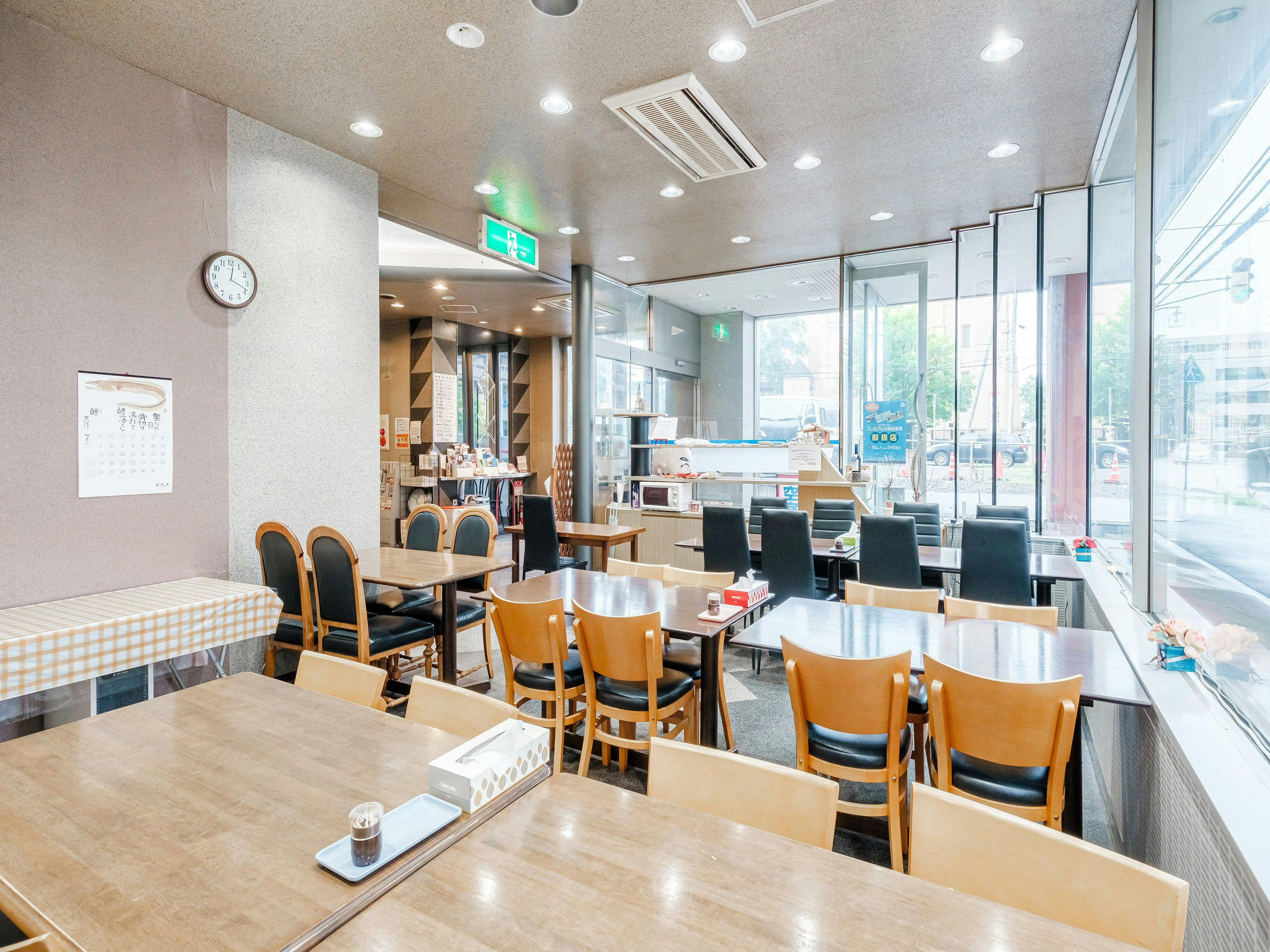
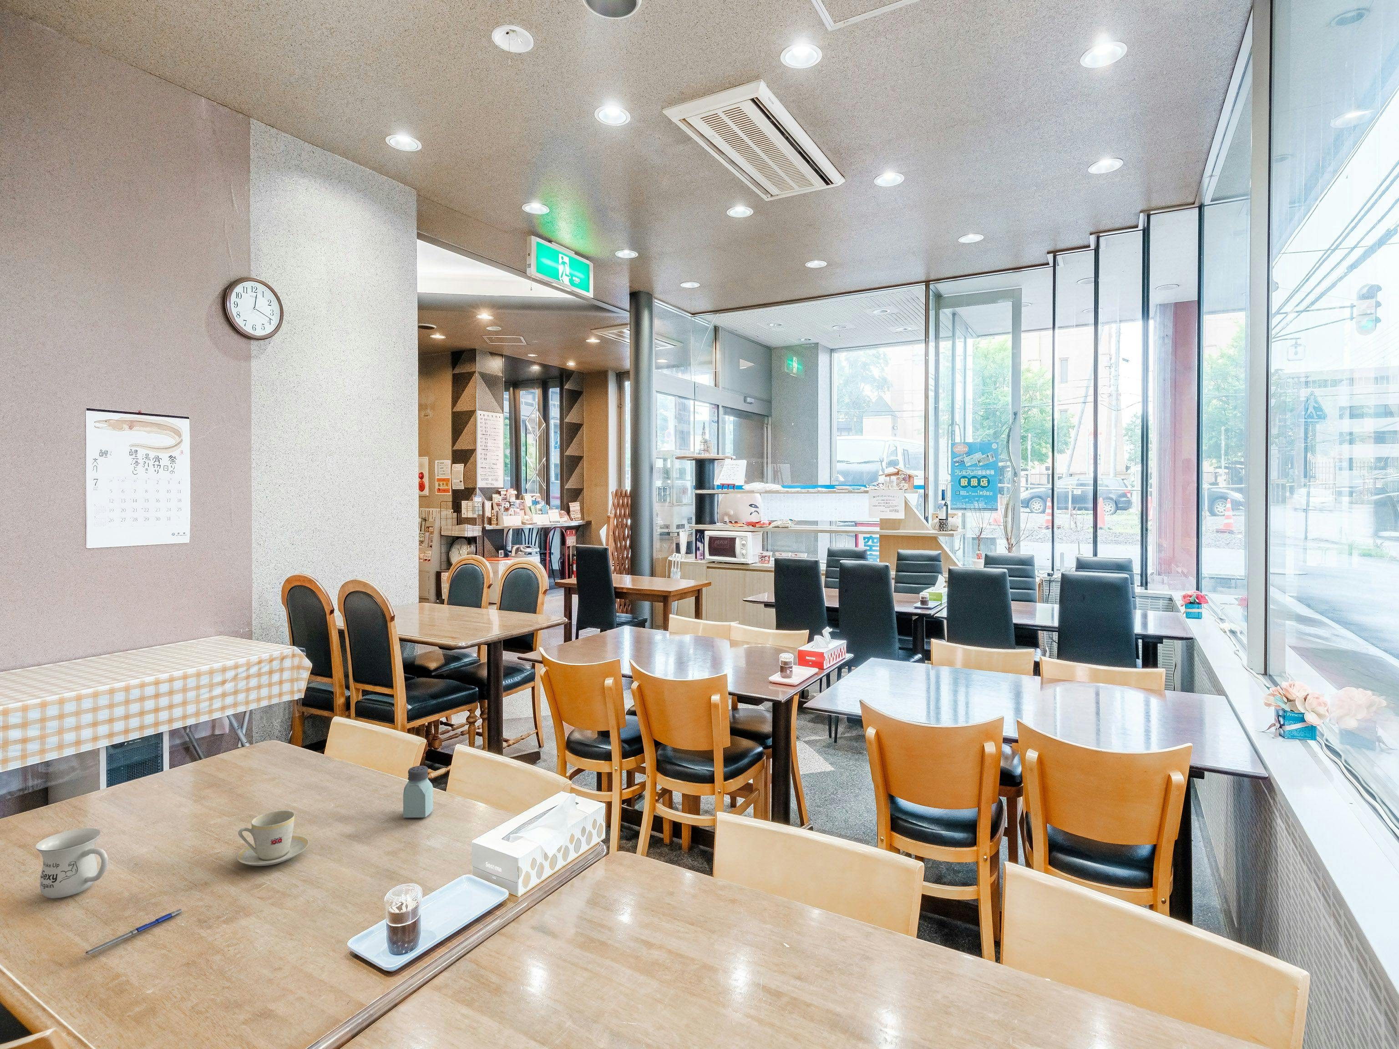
+ teacup (273, 837)
+ pen (134, 931)
+ saltshaker (419, 791)
+ mug (77, 865)
